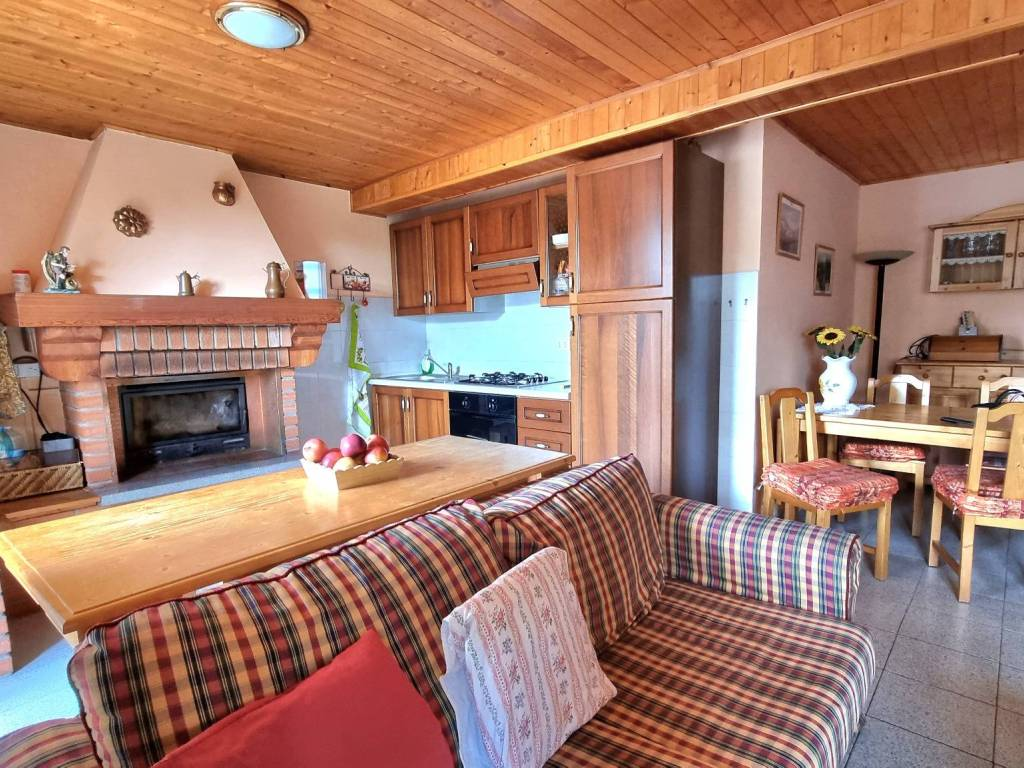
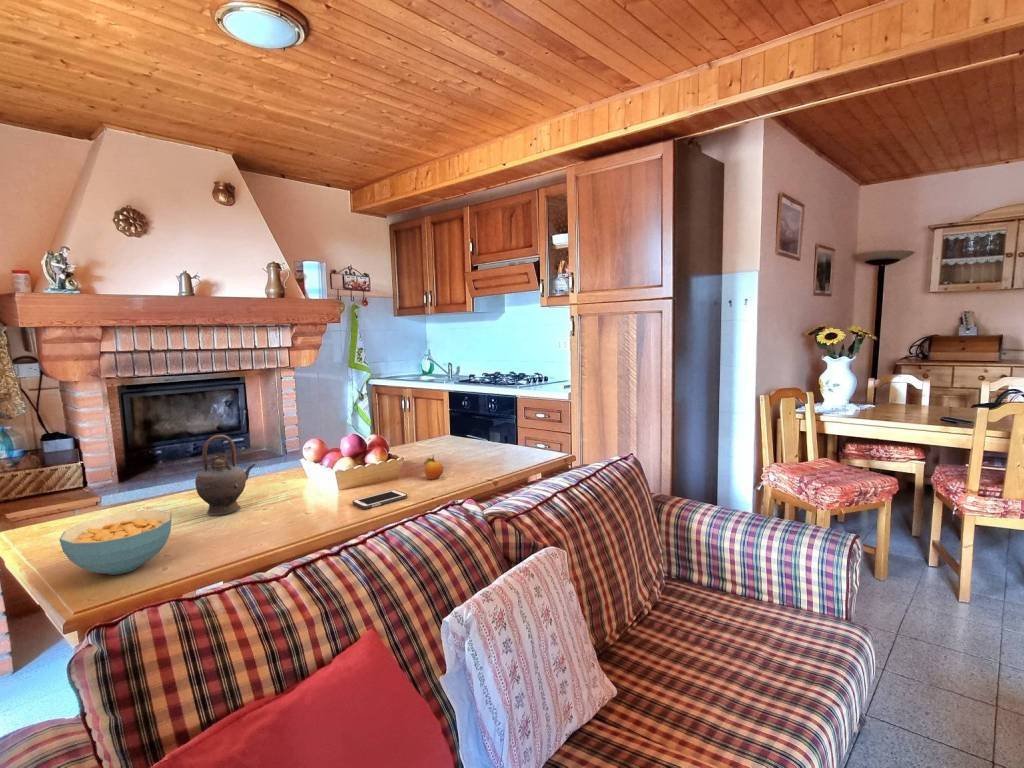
+ fruit (431, 465)
+ teapot (226, 472)
+ cell phone (380, 499)
+ cereal bowl (121, 547)
